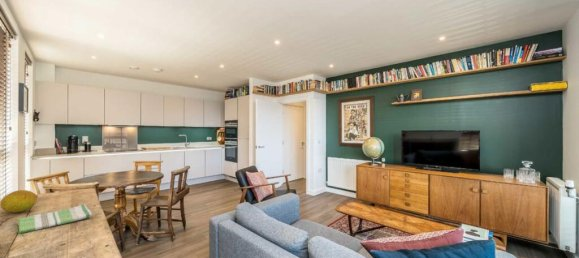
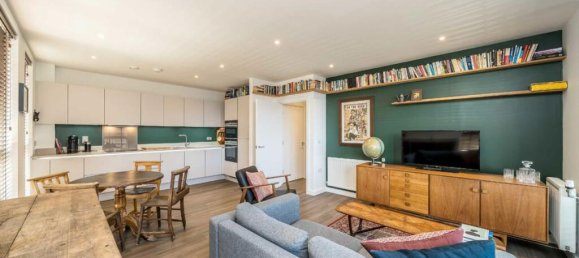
- dish towel (56, 217)
- fruit (20, 201)
